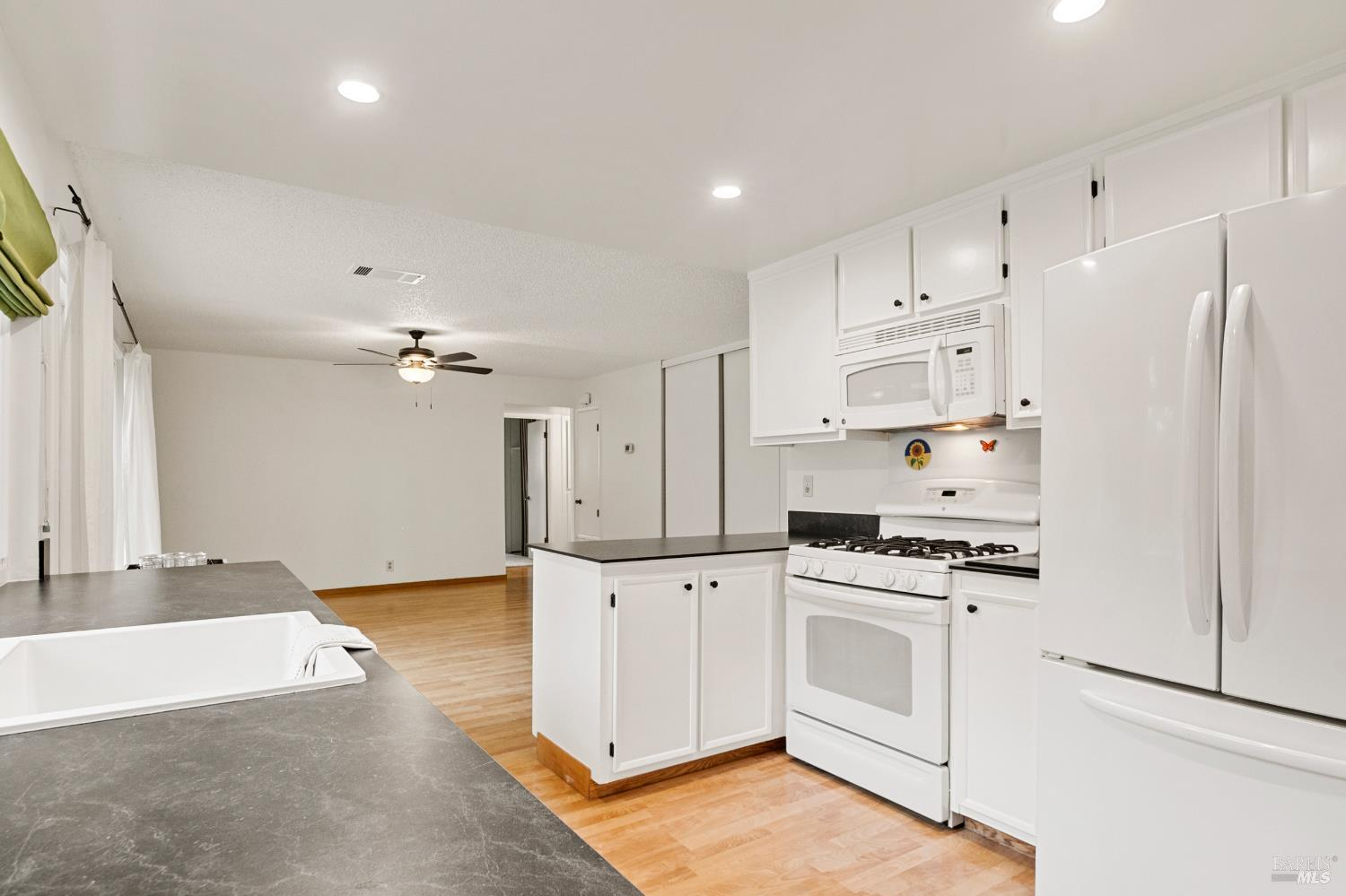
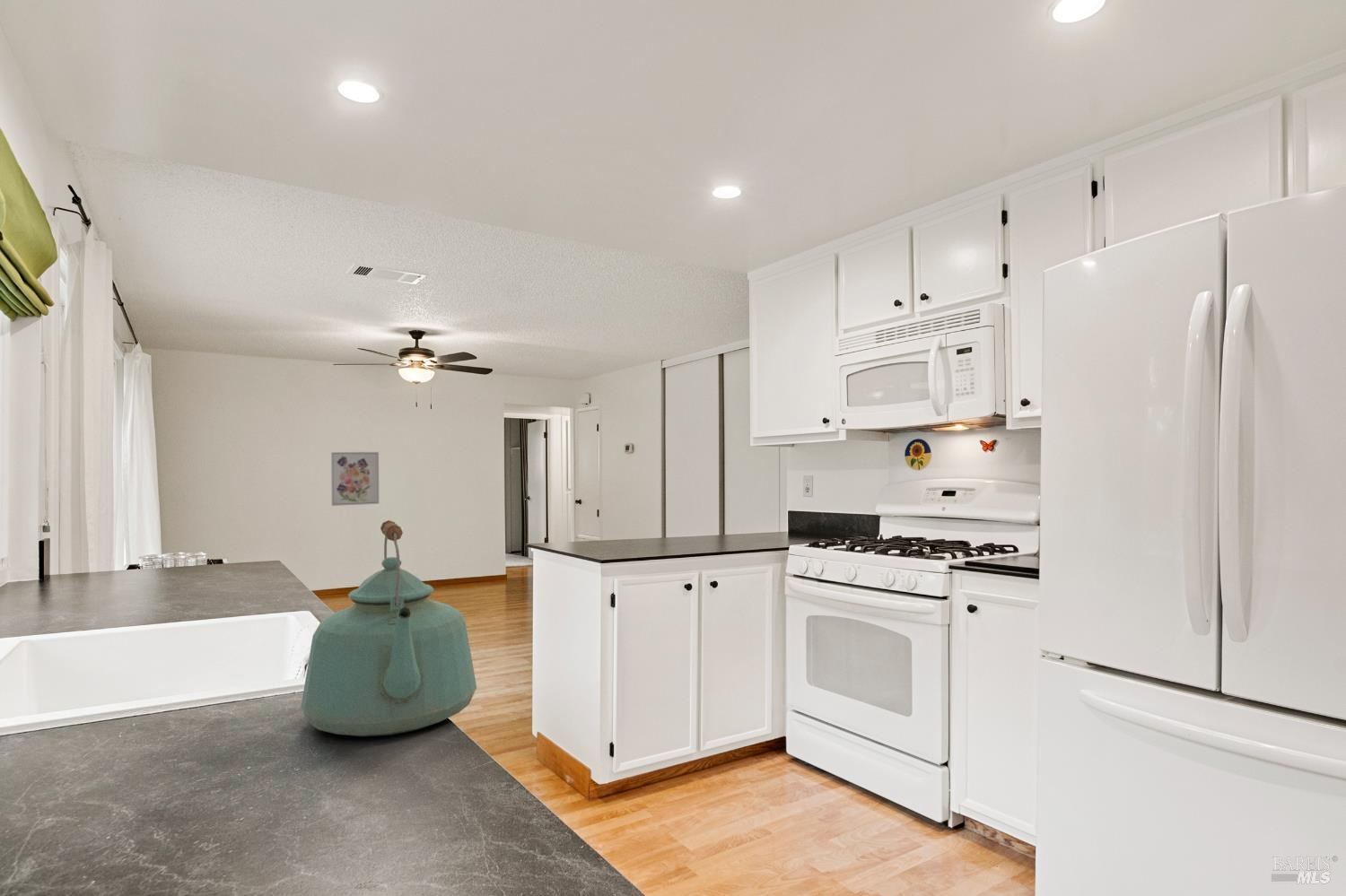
+ wall art (355, 478)
+ kettle (393, 621)
